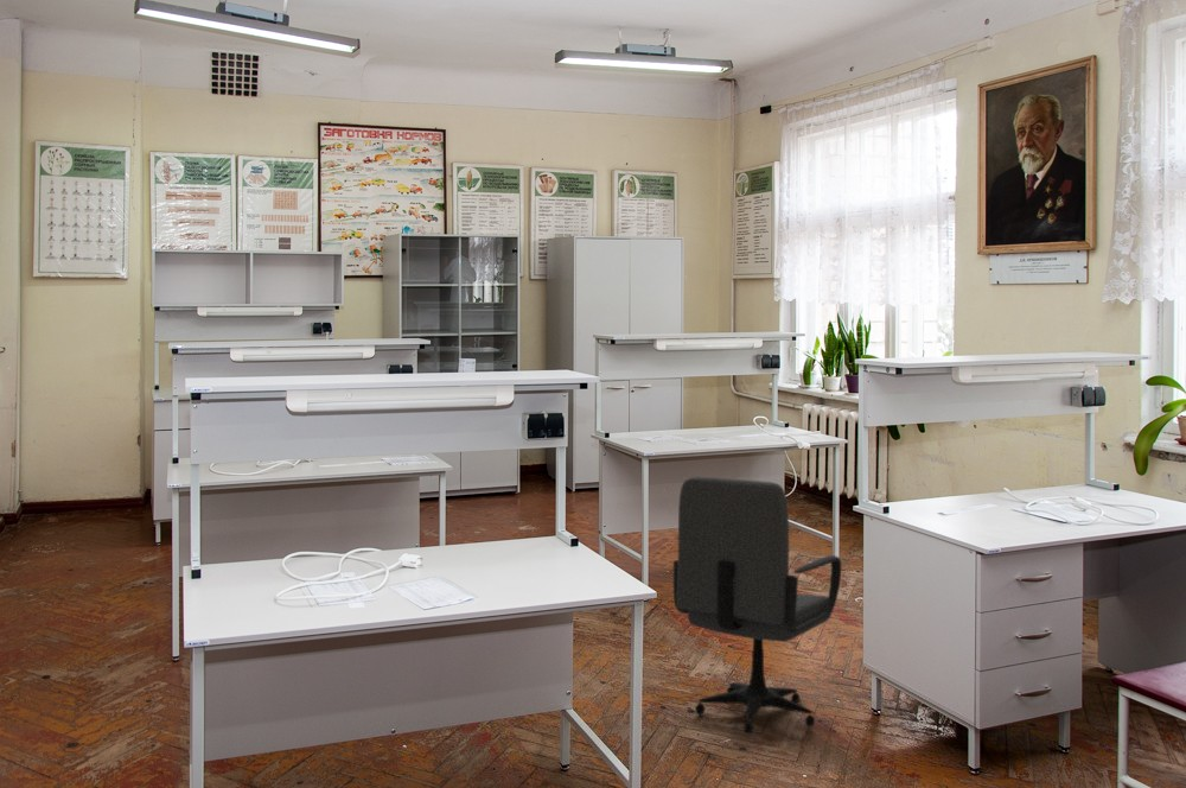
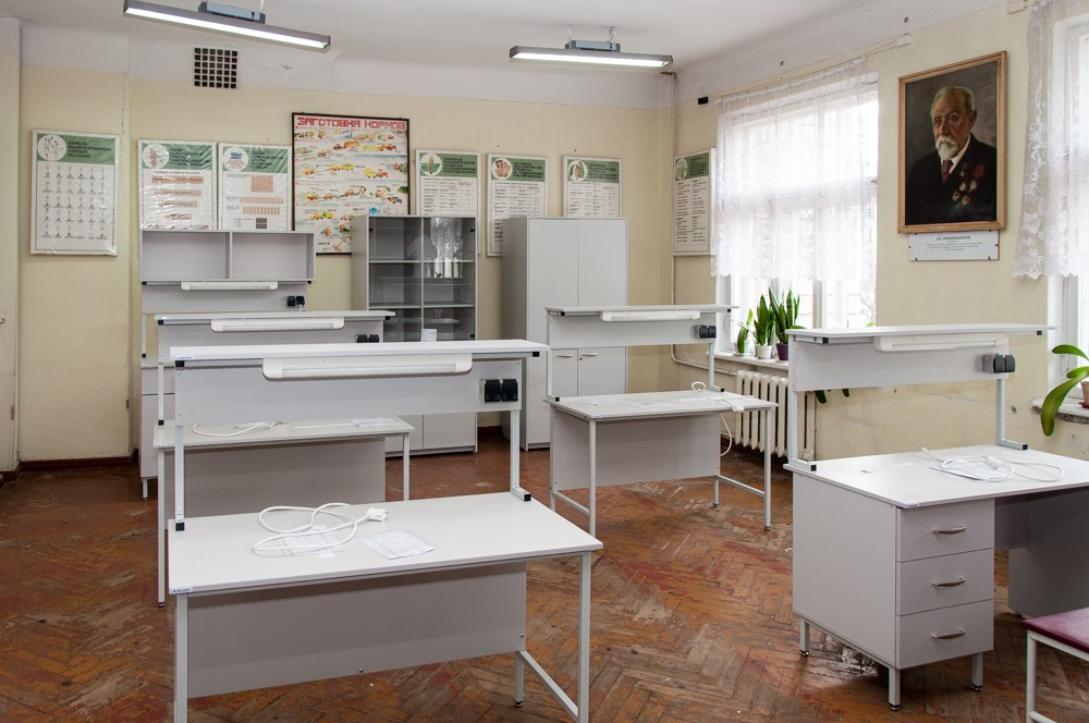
- office chair (754, 596)
